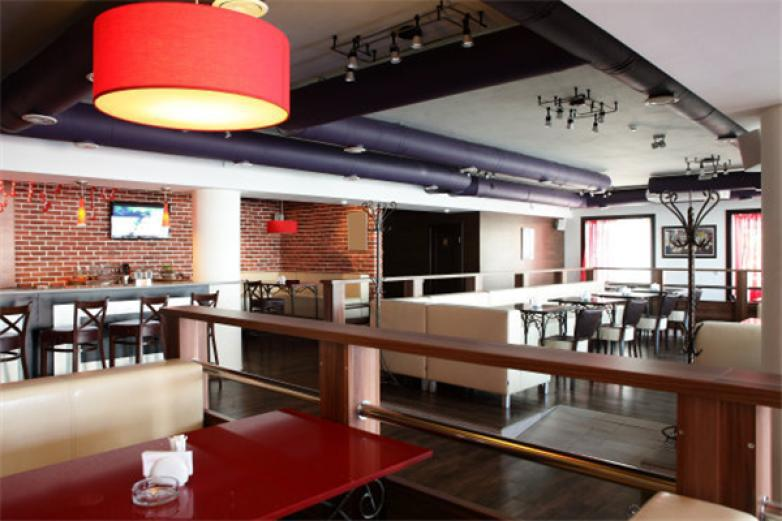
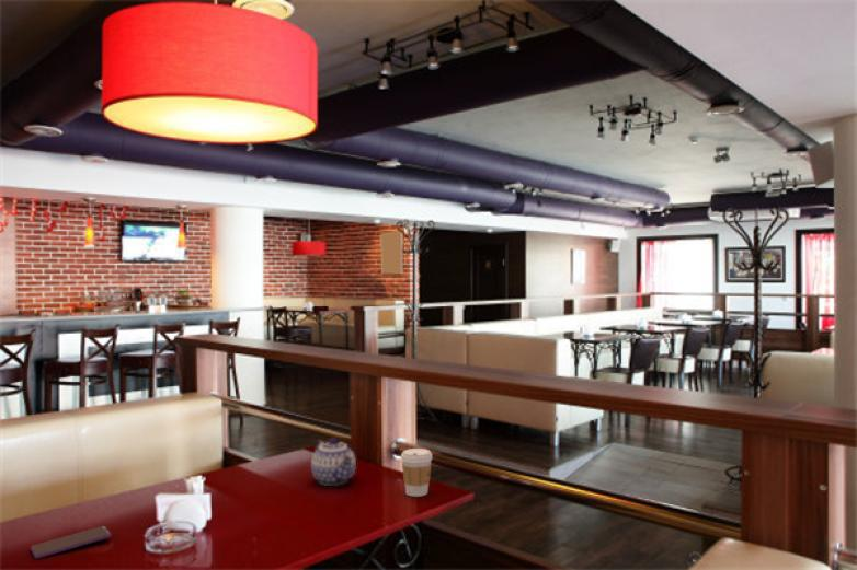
+ teapot (333, 458)
+ smartphone (71, 540)
+ coffee cup (416, 470)
